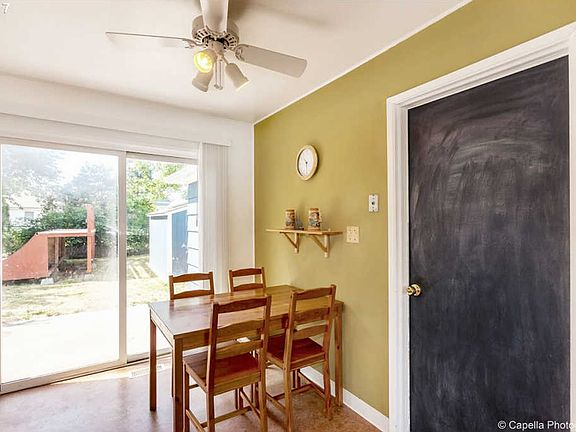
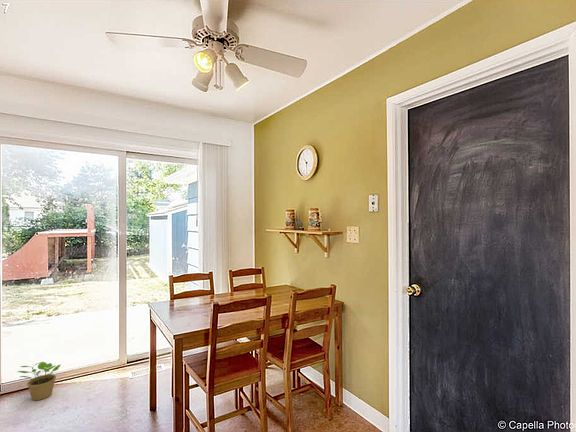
+ potted plant (39, 376)
